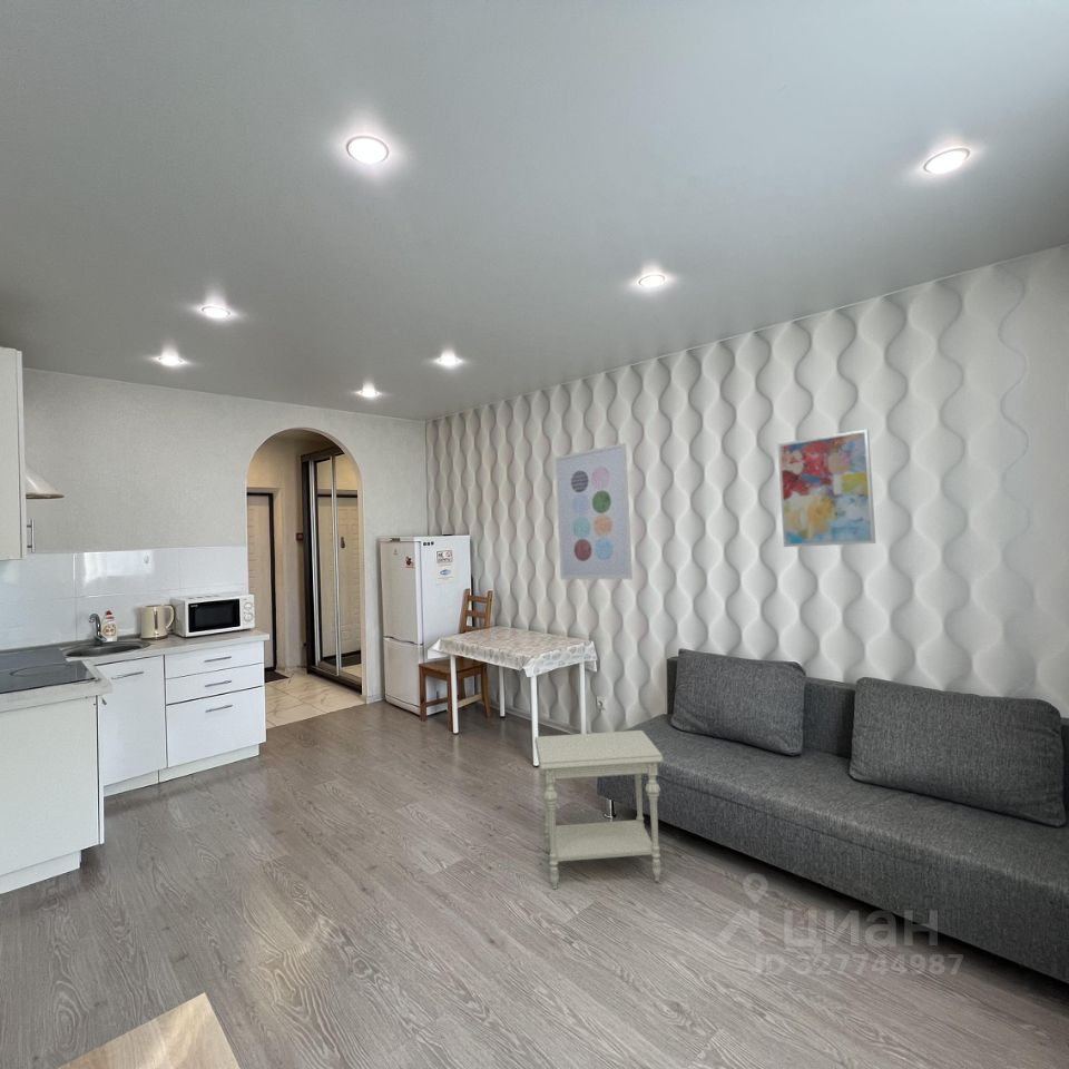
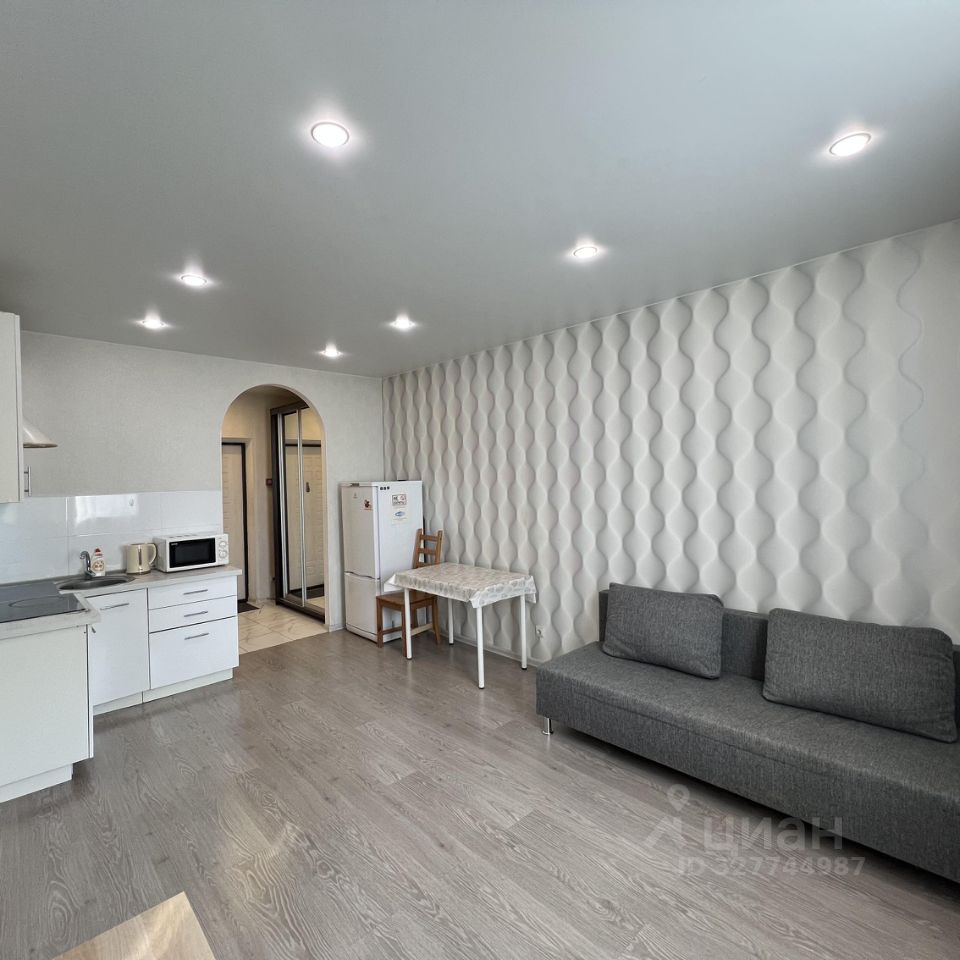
- side table (604, 822)
- wall art (824, 491)
- wall art (591, 514)
